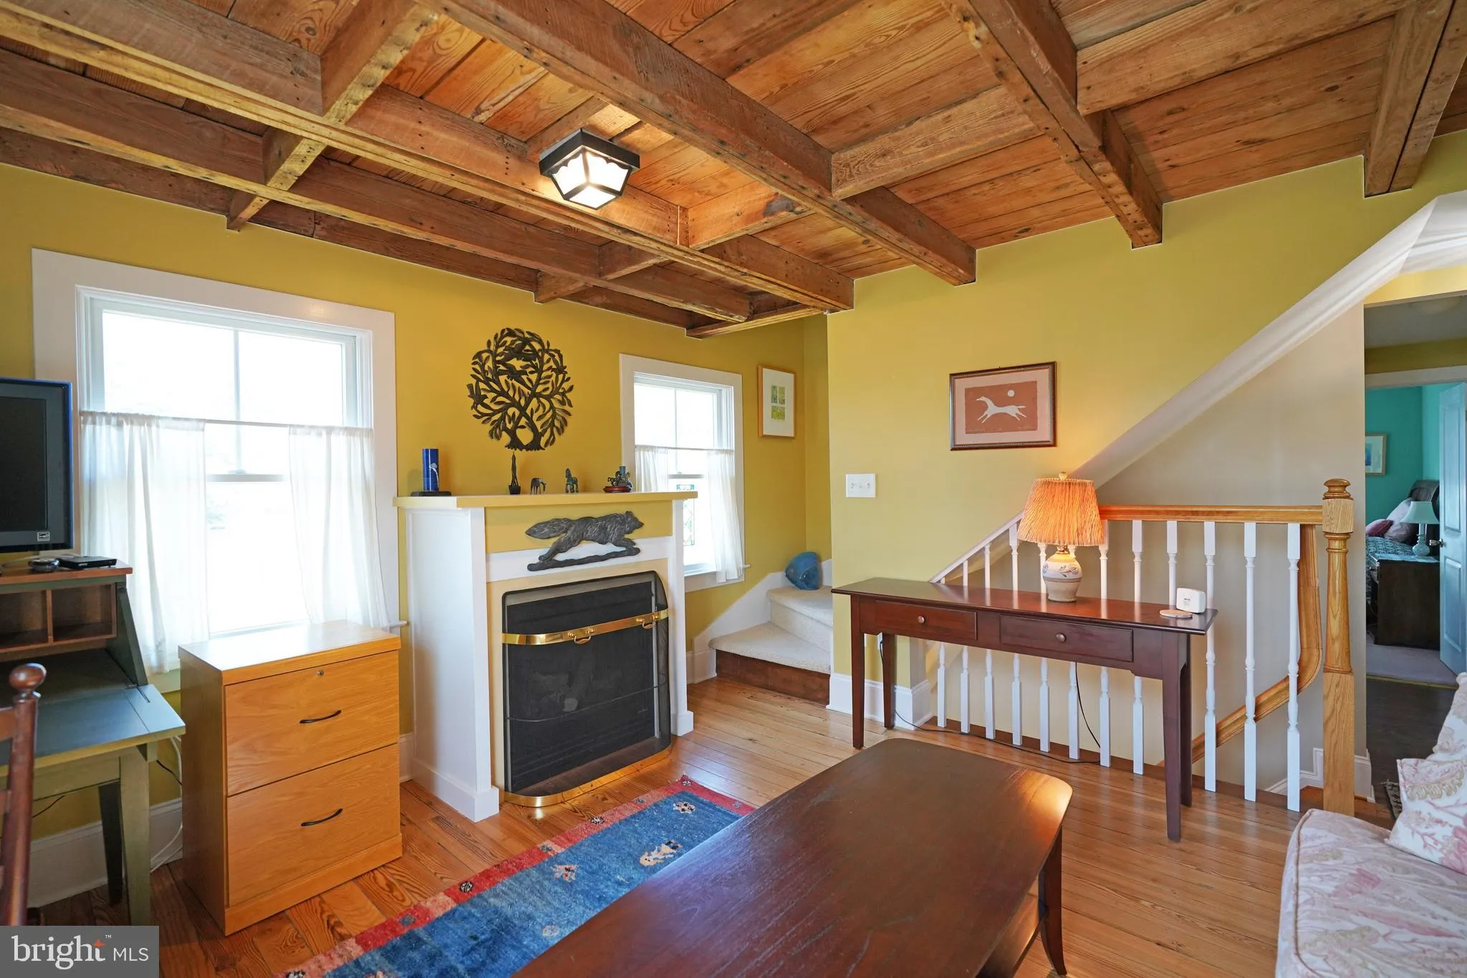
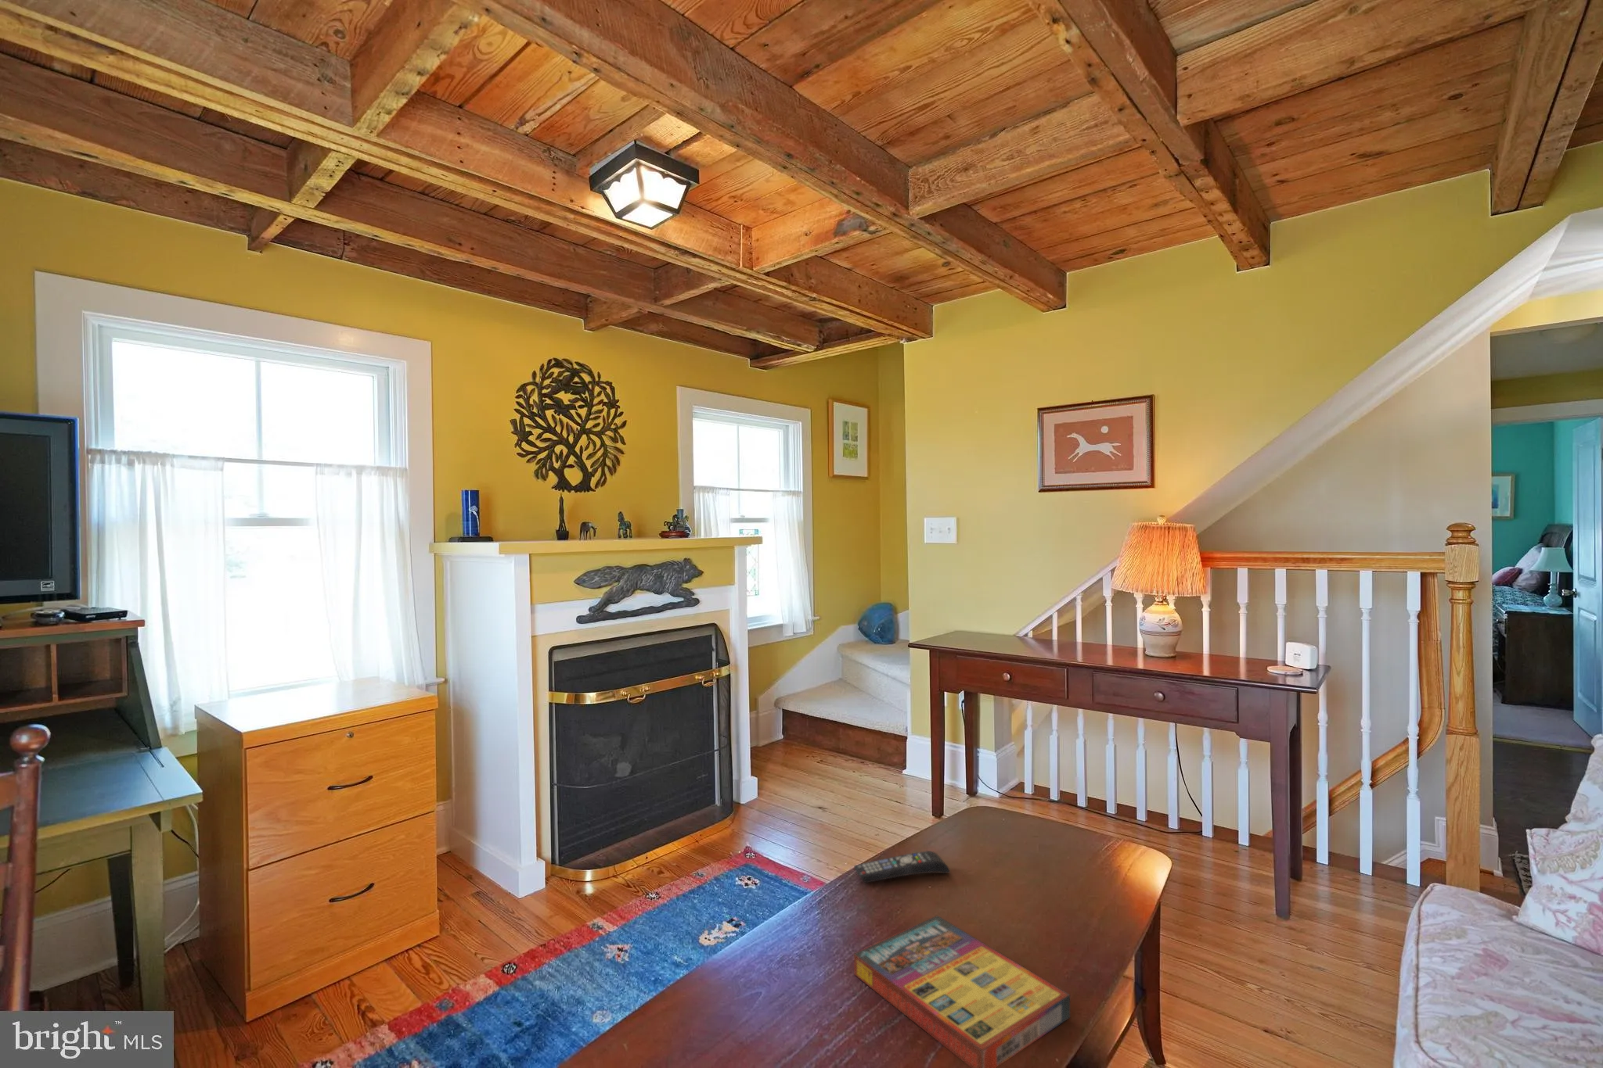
+ remote control (902, 867)
+ game compilation box (957, 983)
